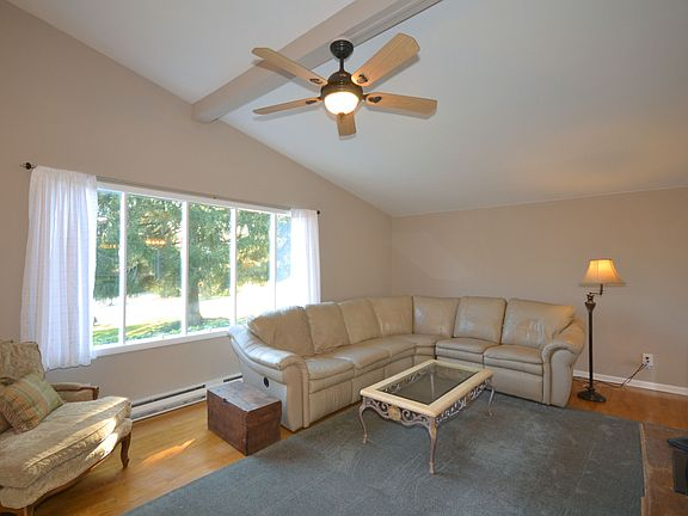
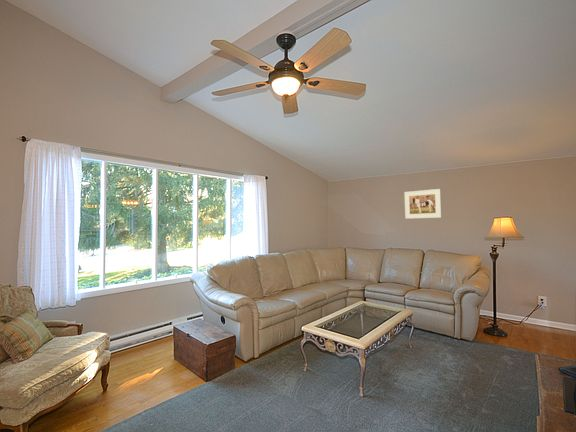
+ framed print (422, 204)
